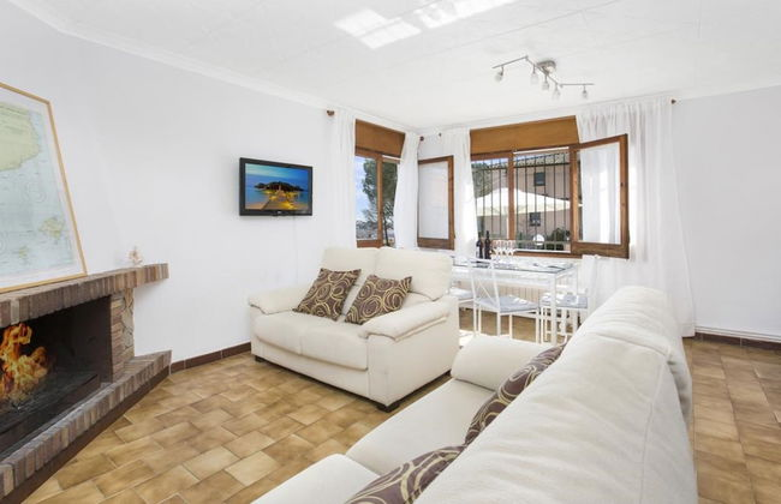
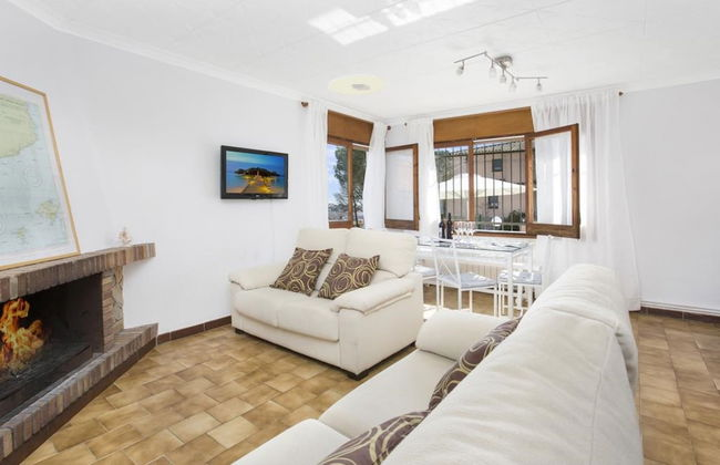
+ ceiling light (357, 82)
